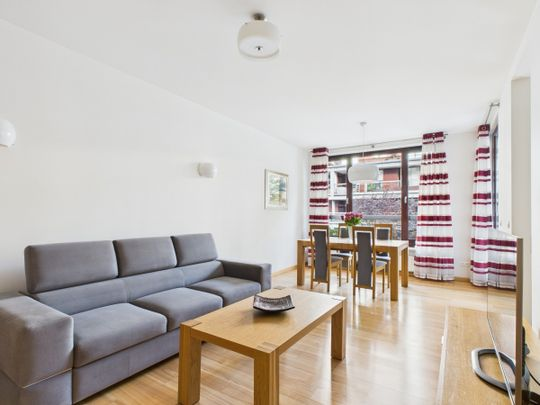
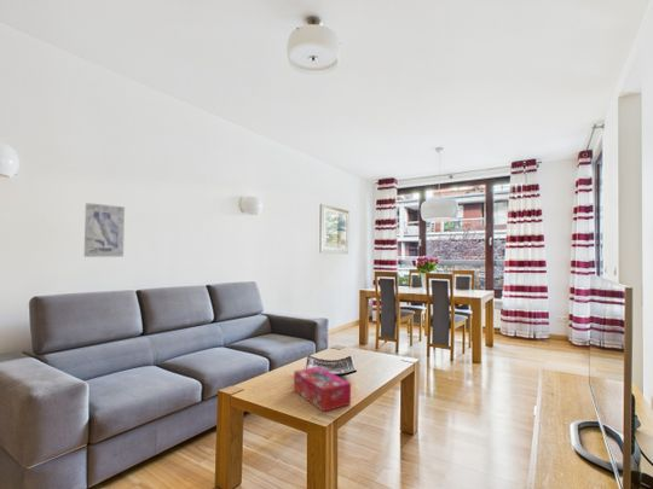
+ tissue box (320, 386)
+ wall art (105, 231)
